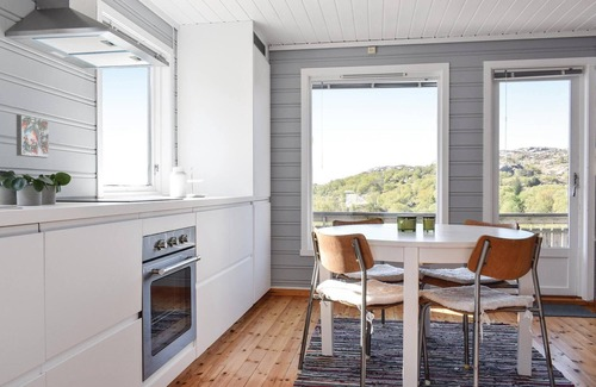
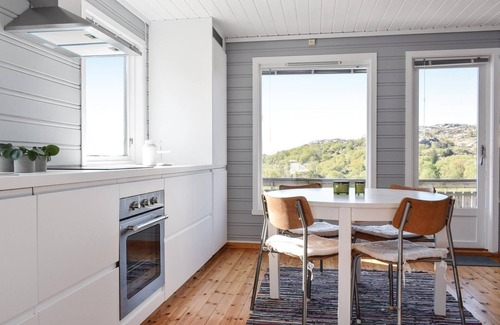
- decorative tile (33, 137)
